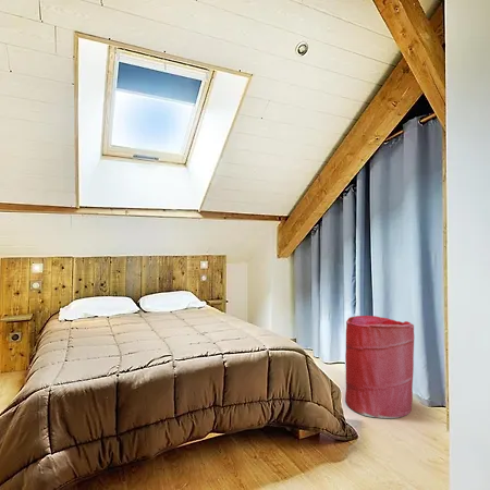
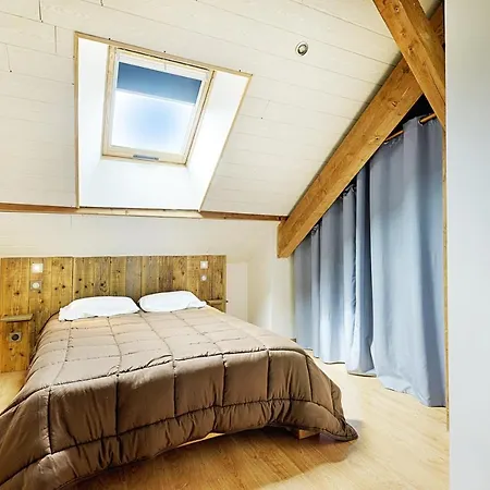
- laundry hamper (379, 360)
